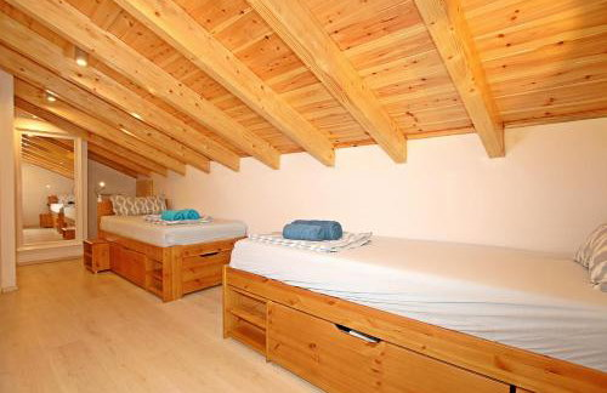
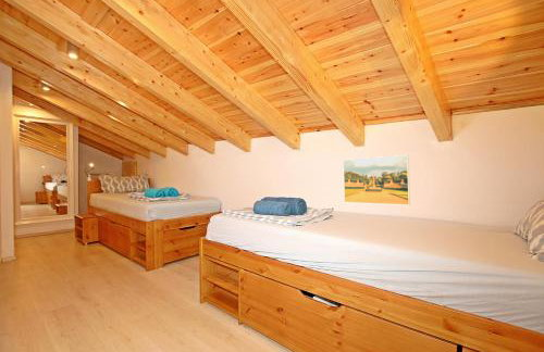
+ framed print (373, 180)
